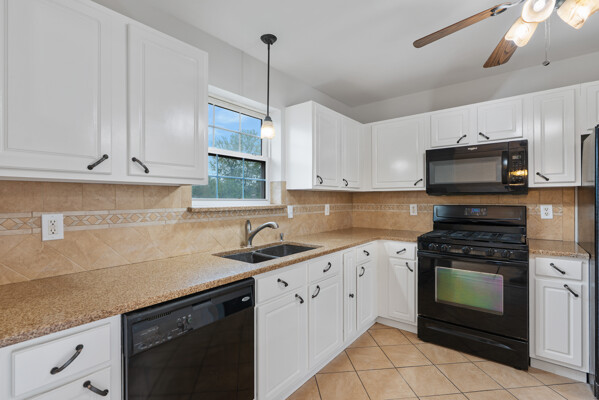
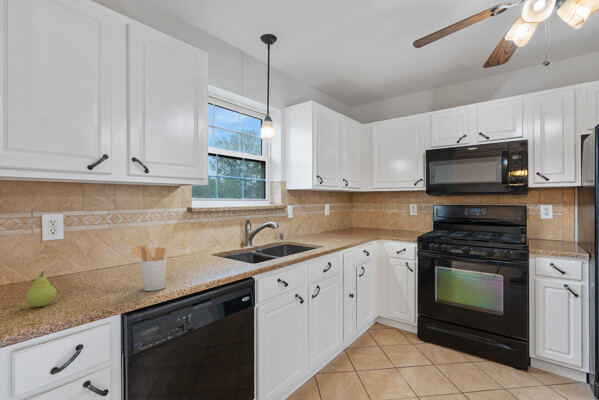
+ utensil holder (149, 266)
+ fruit (41, 288)
